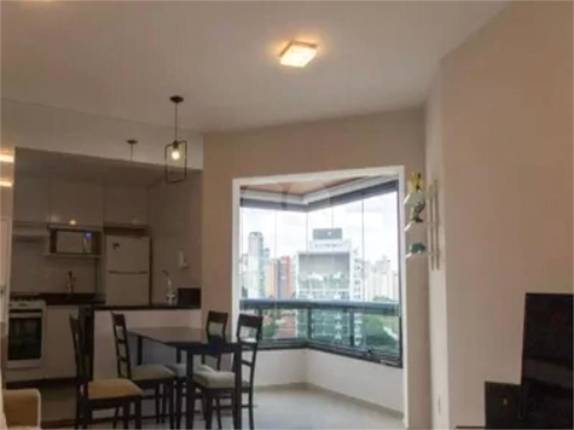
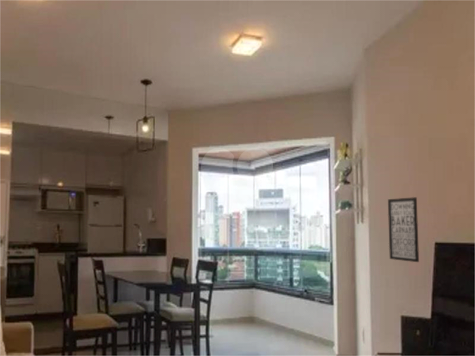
+ wall art (402, 229)
